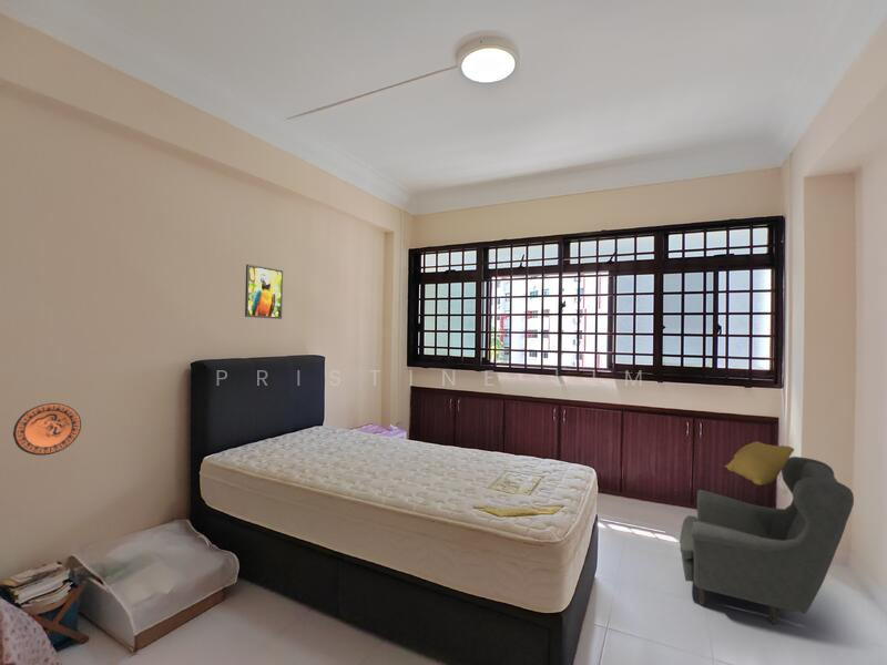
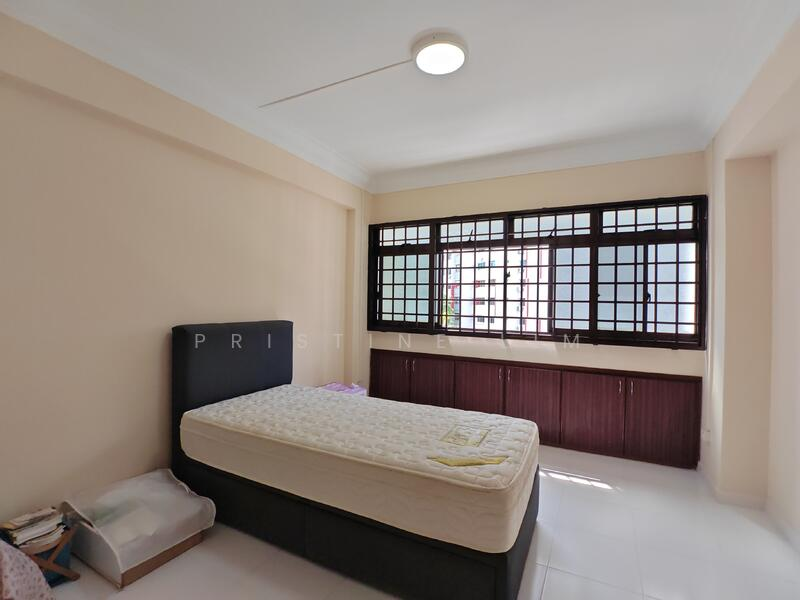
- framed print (264, 293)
- decorative plate (48, 428)
- armchair (755, 522)
